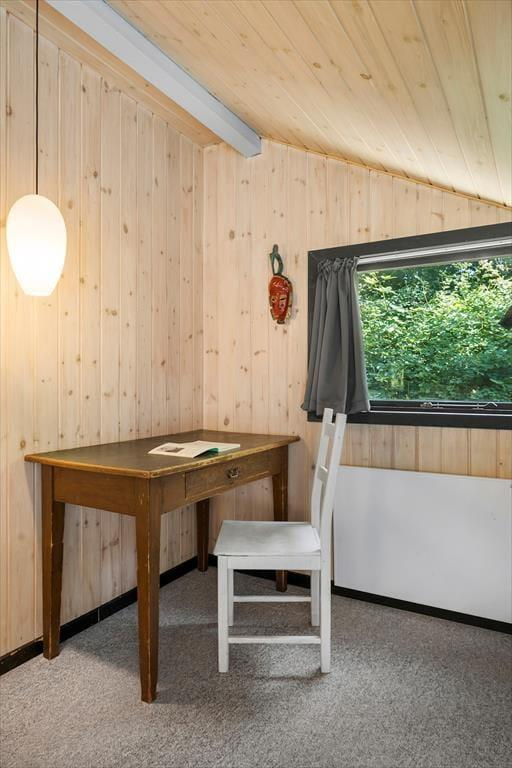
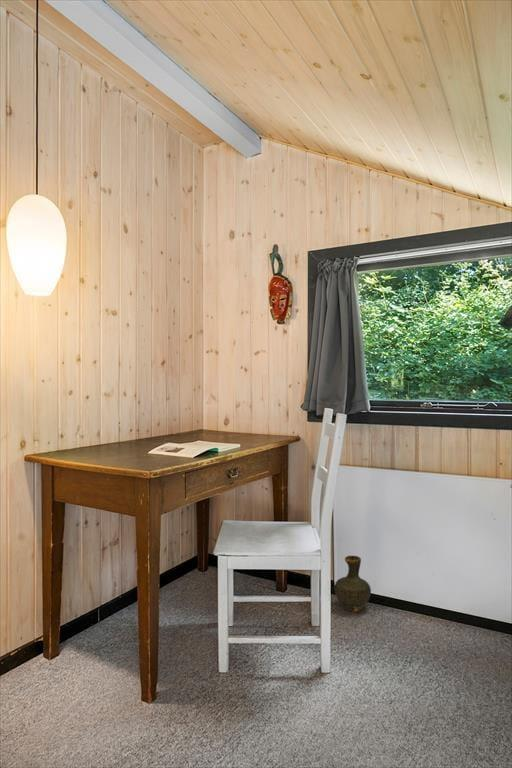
+ ceramic jug (352, 582)
